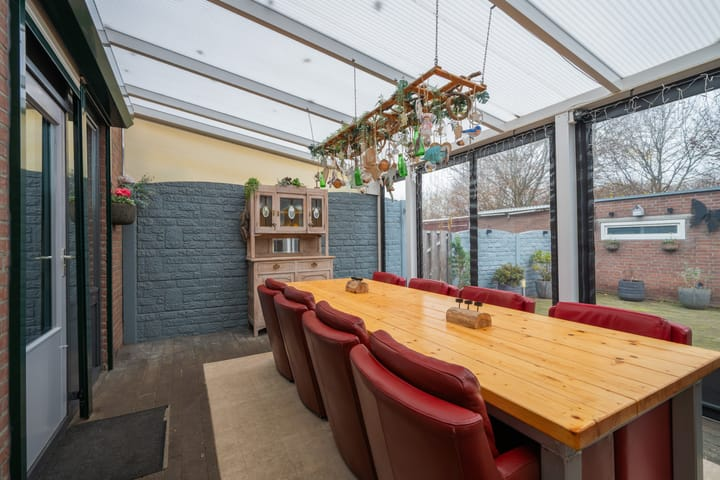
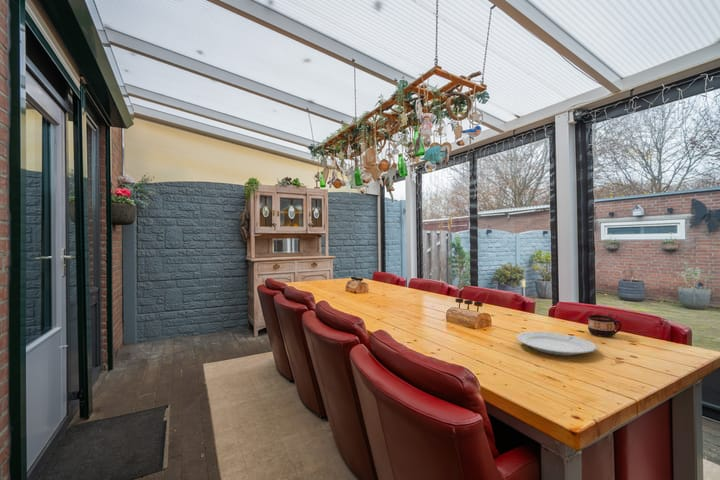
+ cup (602, 326)
+ chinaware (554, 344)
